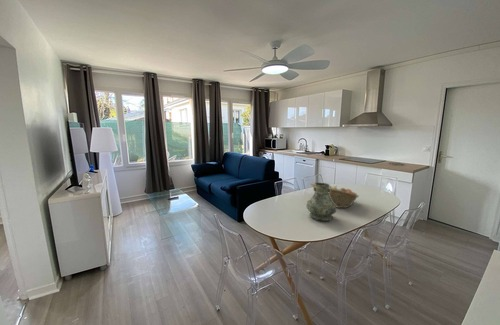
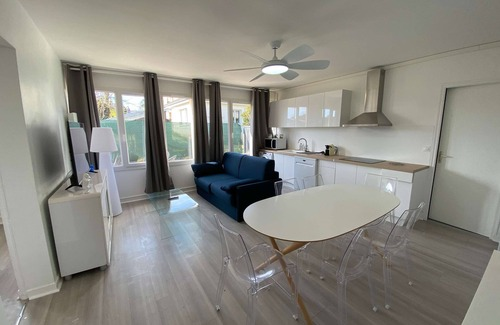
- fruit basket (332, 192)
- vase (321, 200)
